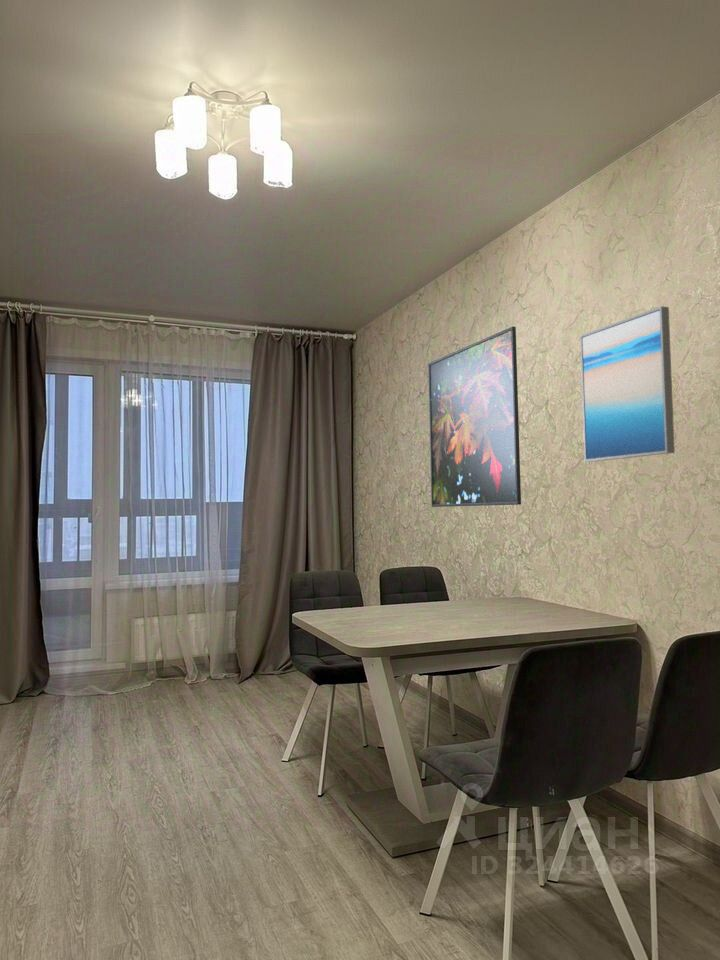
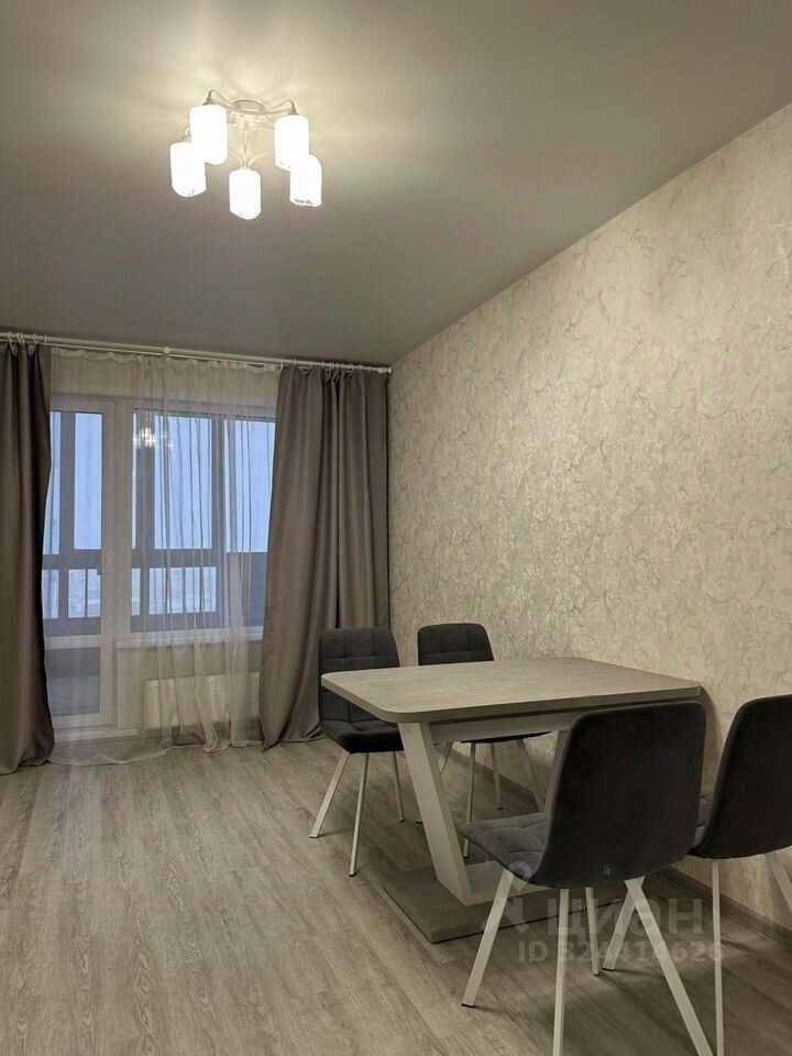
- wall art (623, 389)
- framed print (469, 426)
